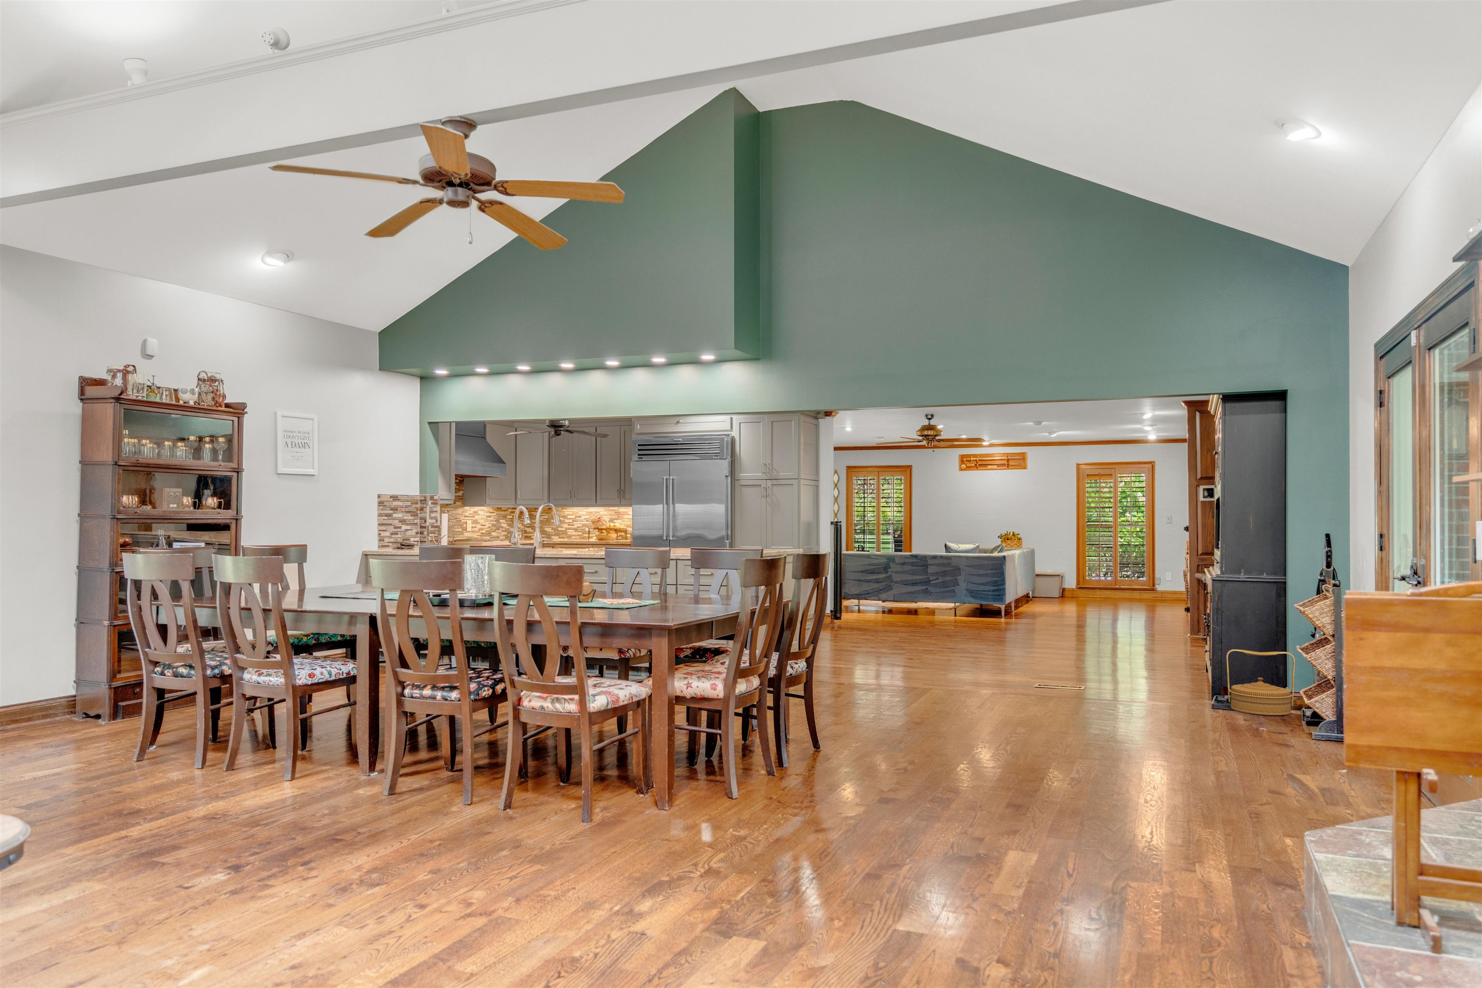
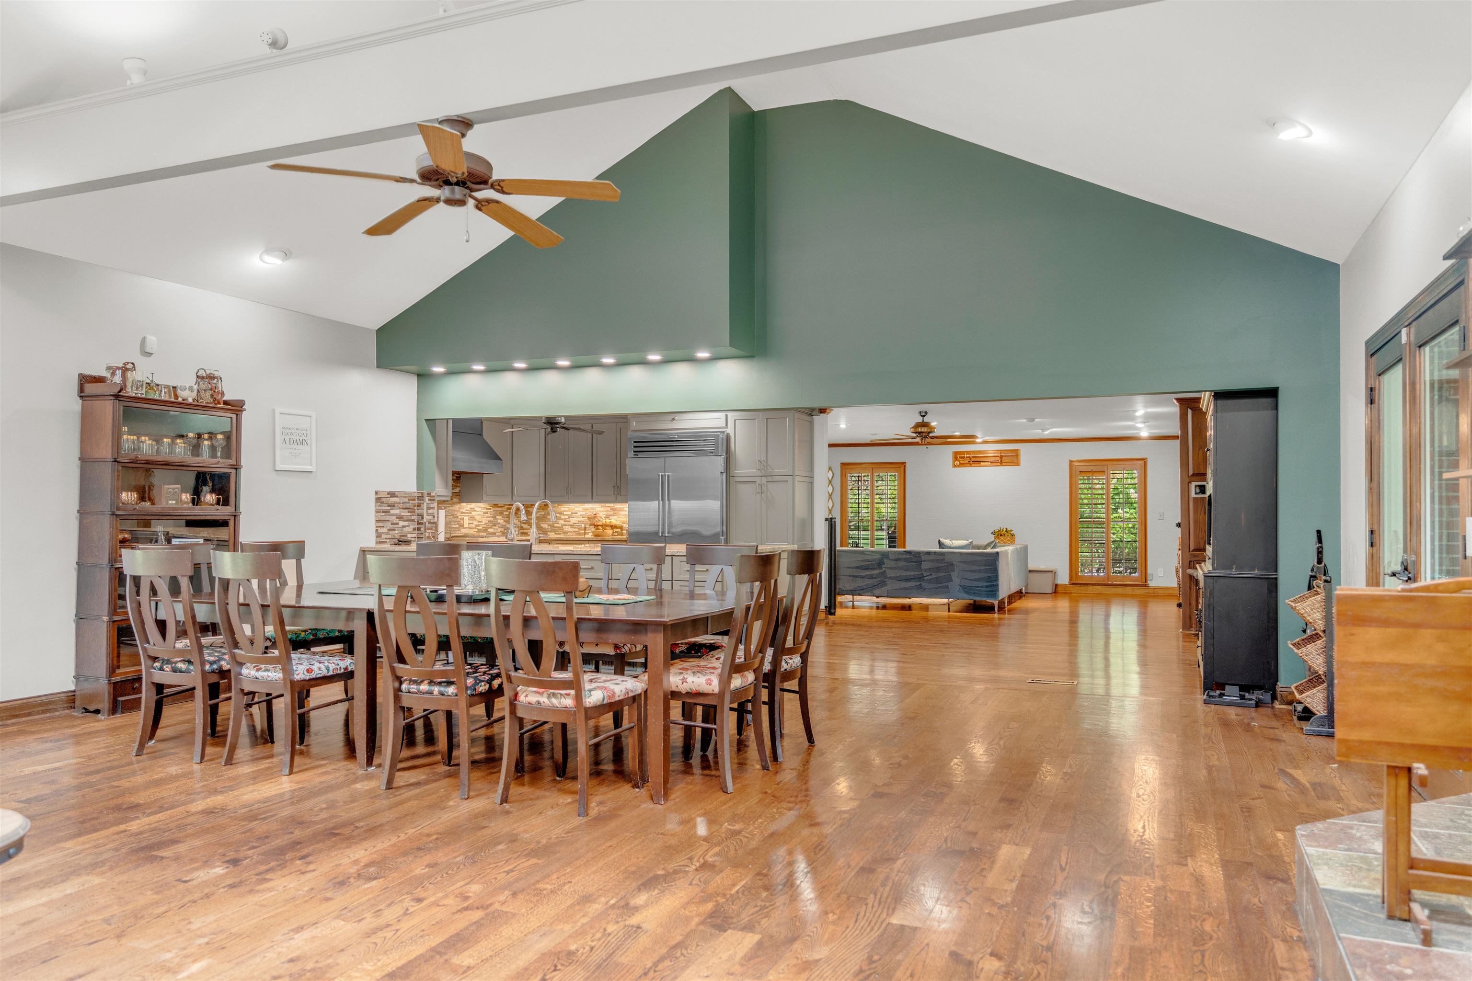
- basket (1260, 680)
